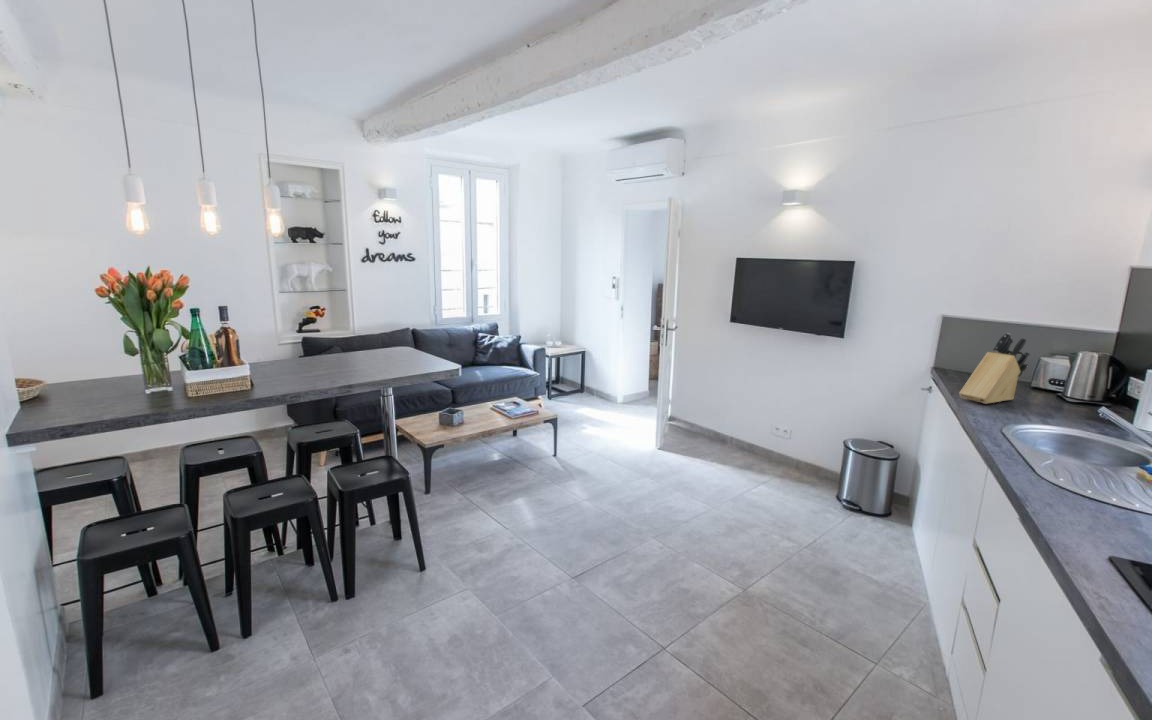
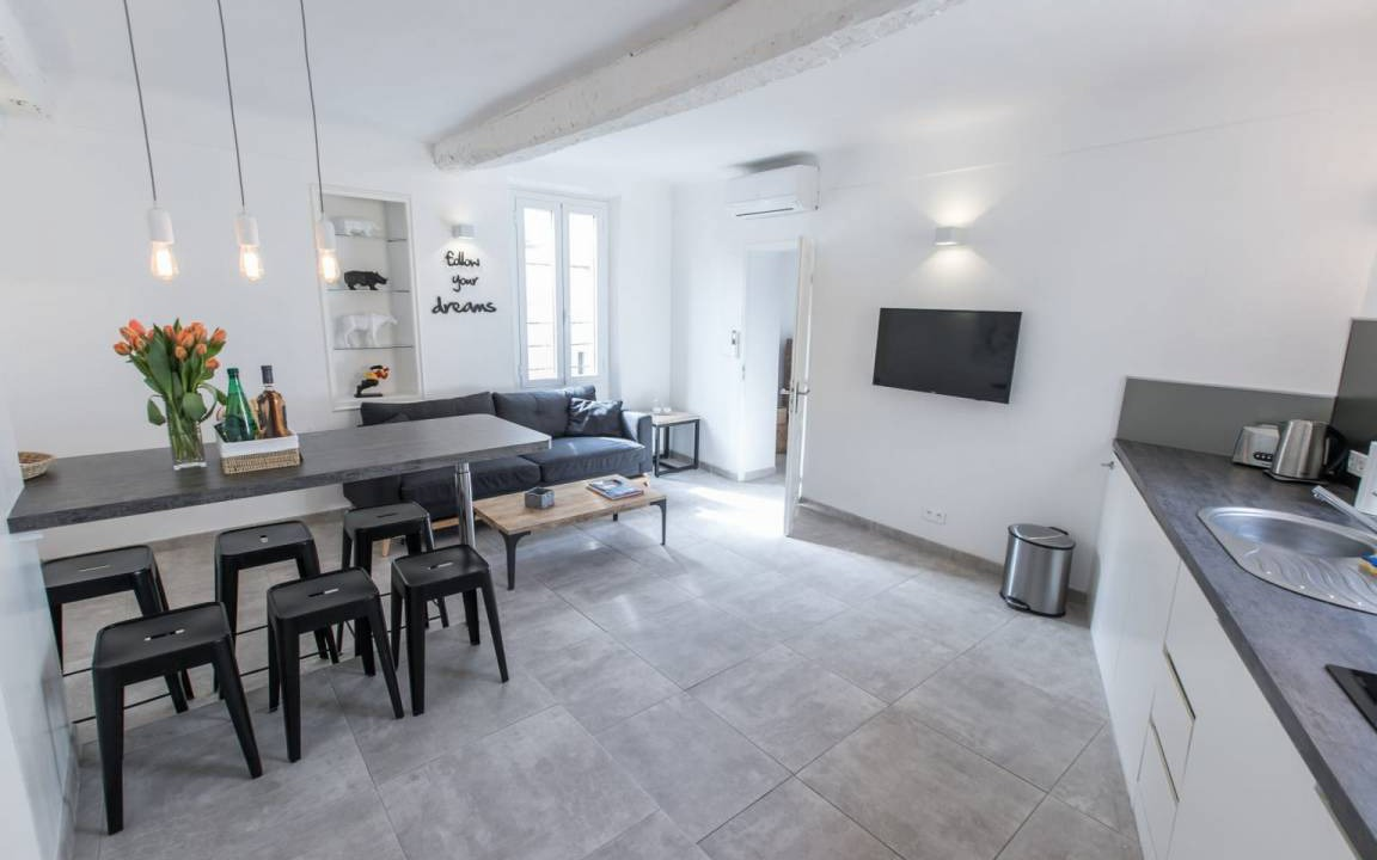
- knife block (996, 367)
